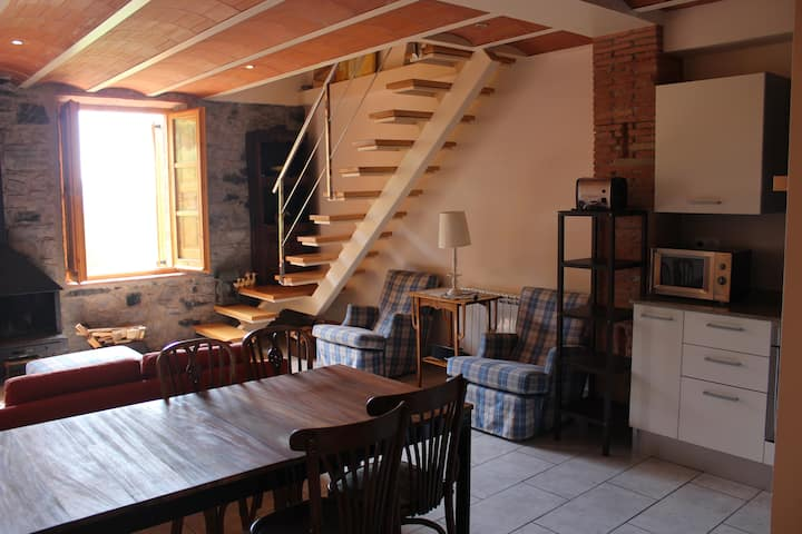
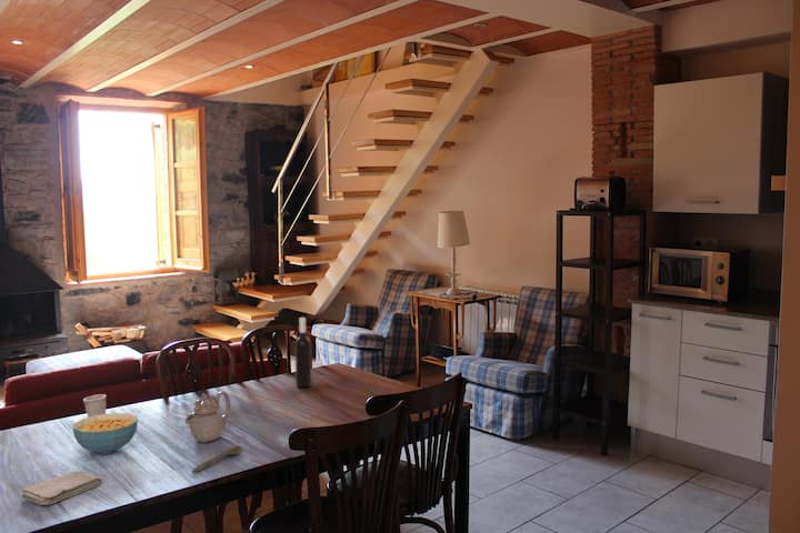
+ cereal bowl (106, 436)
+ cup (94, 412)
+ spoon (217, 457)
+ washcloth (61, 486)
+ wine bottle (302, 352)
+ teapot (208, 416)
